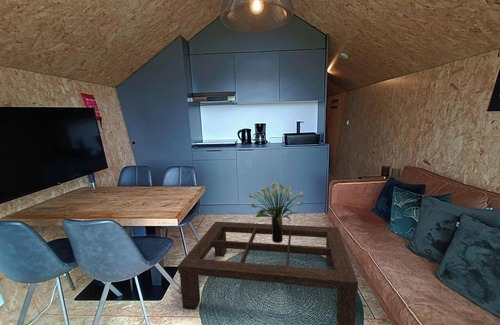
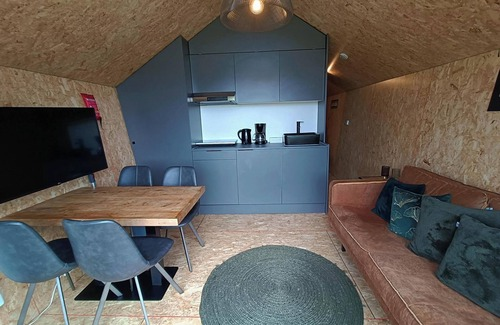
- potted plant (275, 212)
- coffee table (268, 265)
